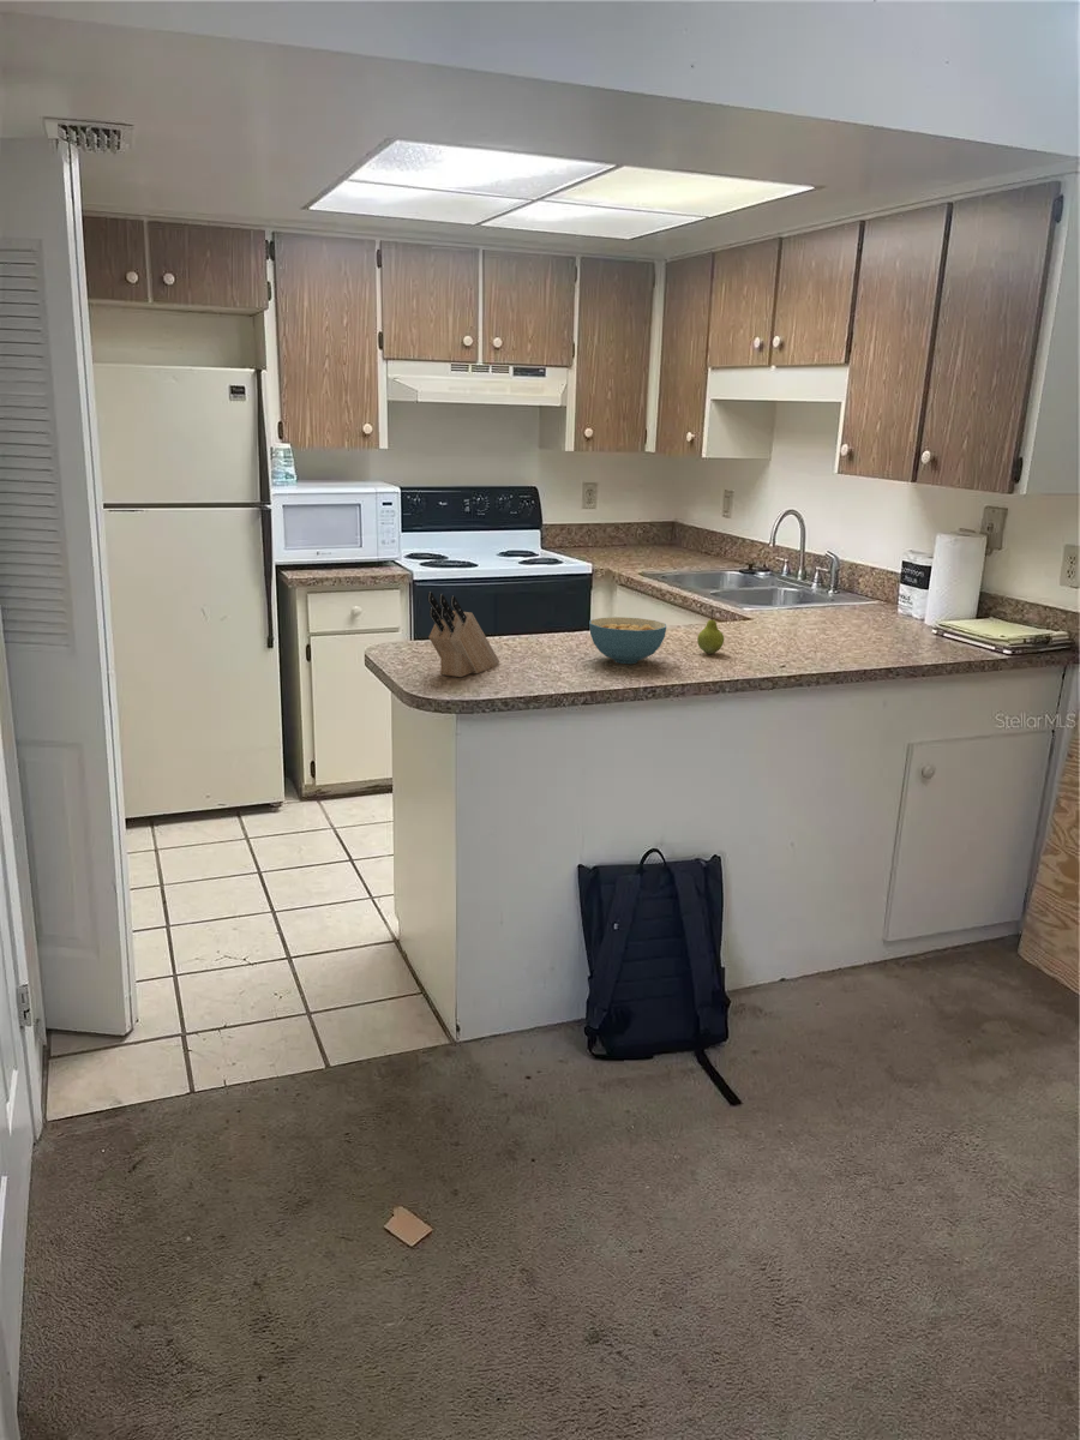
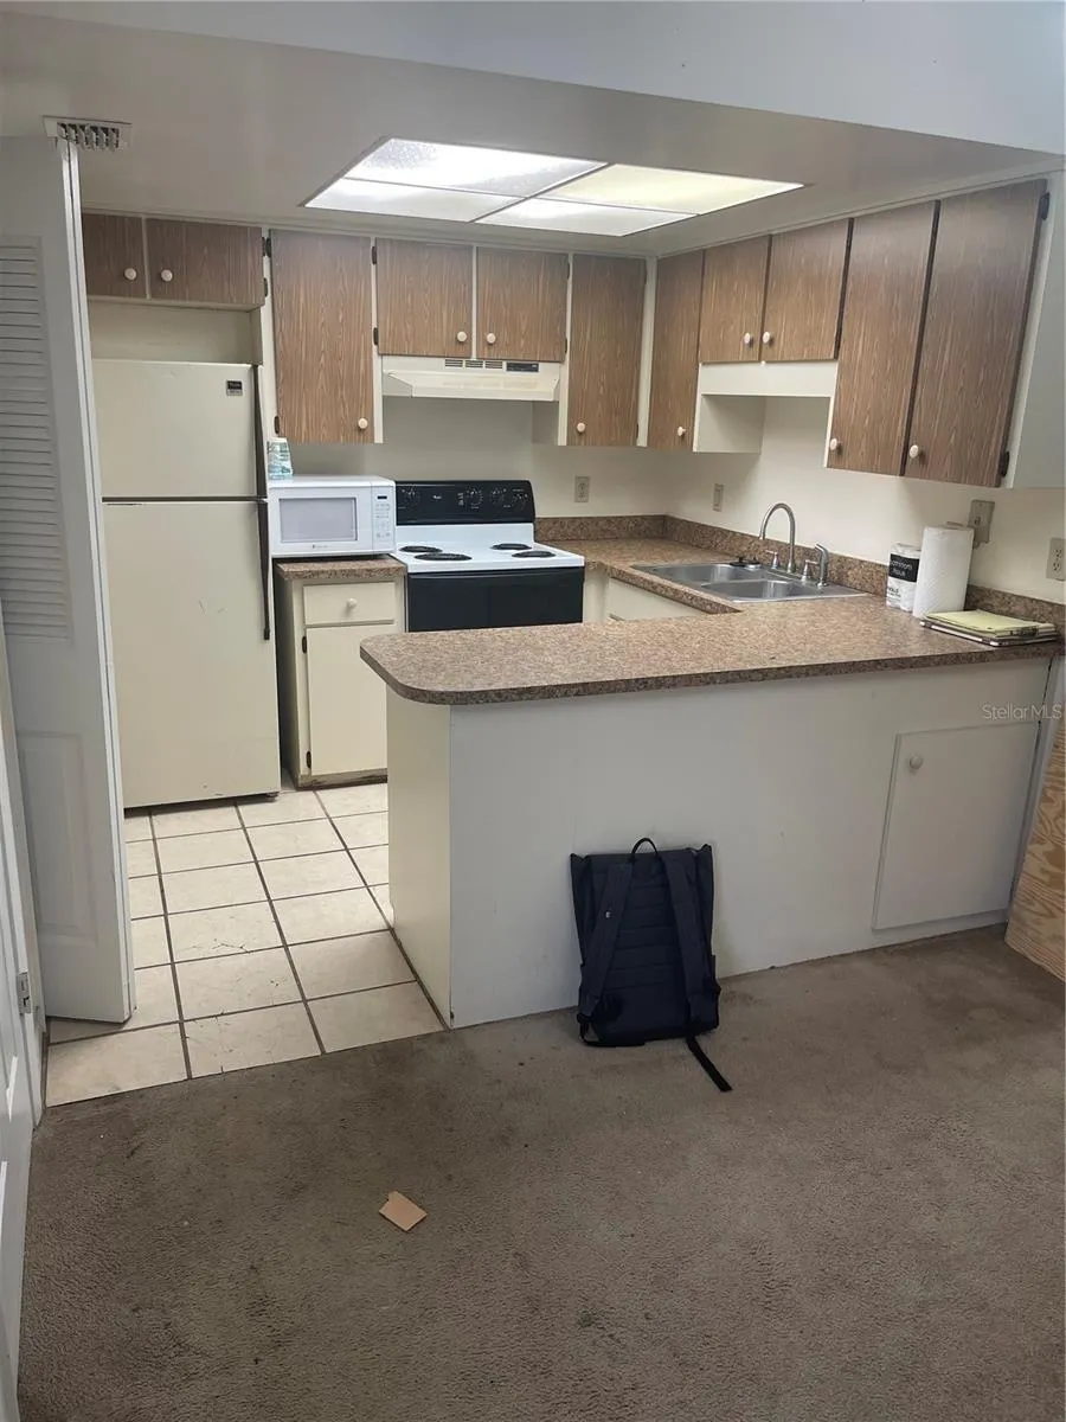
- fruit (712, 630)
- cereal bowl (626, 642)
- knife block (462, 630)
